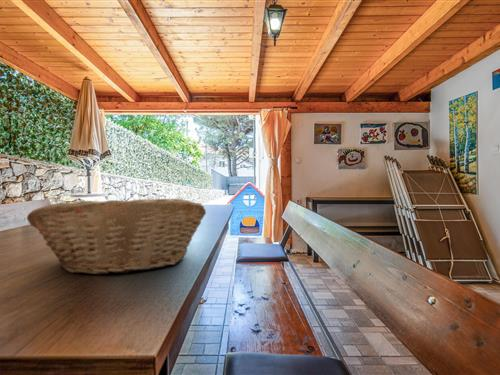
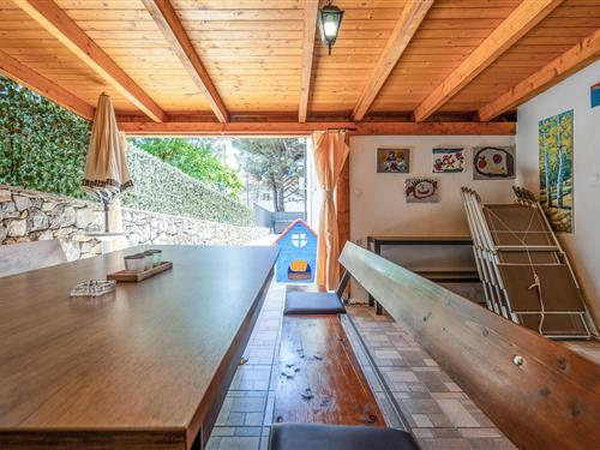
- fruit basket (125, 229)
